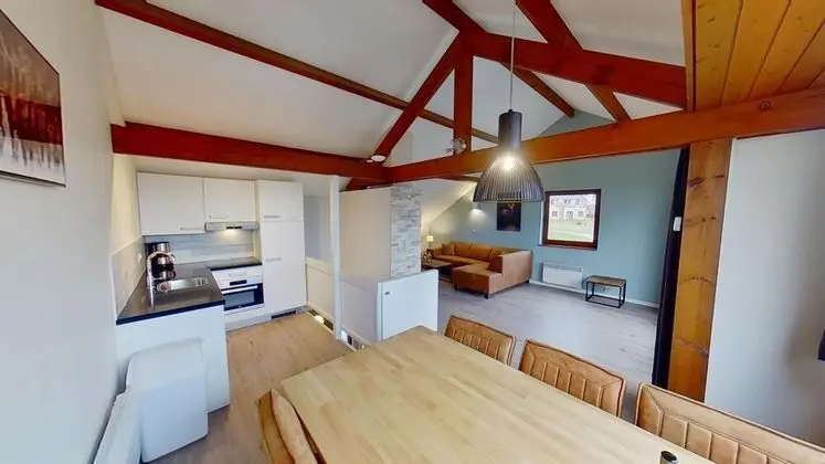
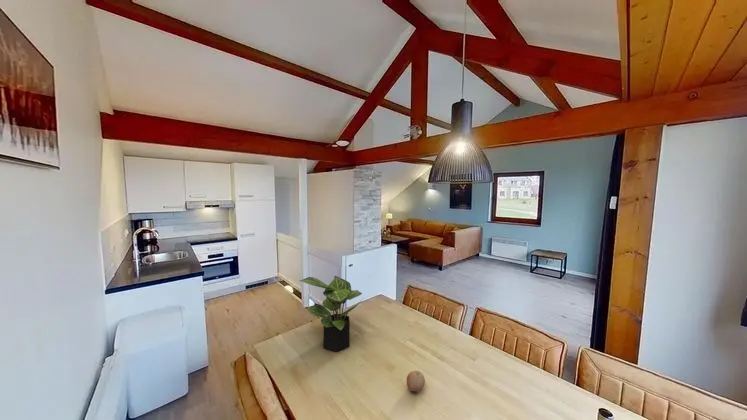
+ potted plant (332, 308)
+ fruit (415, 381)
